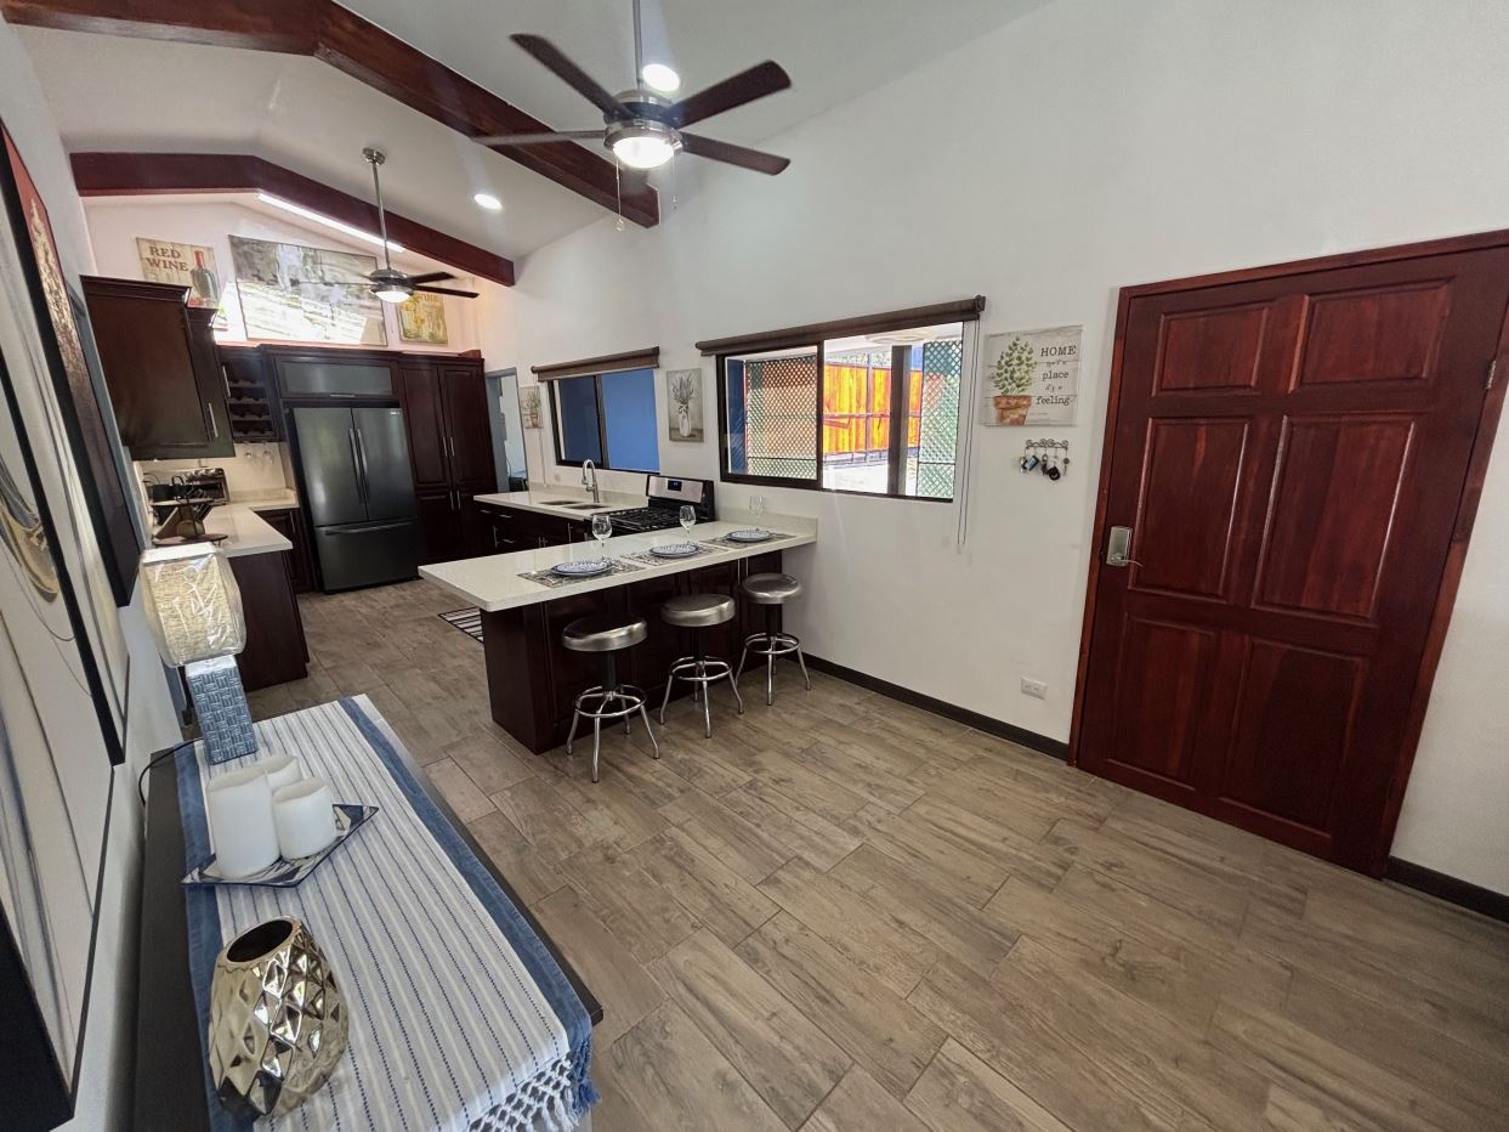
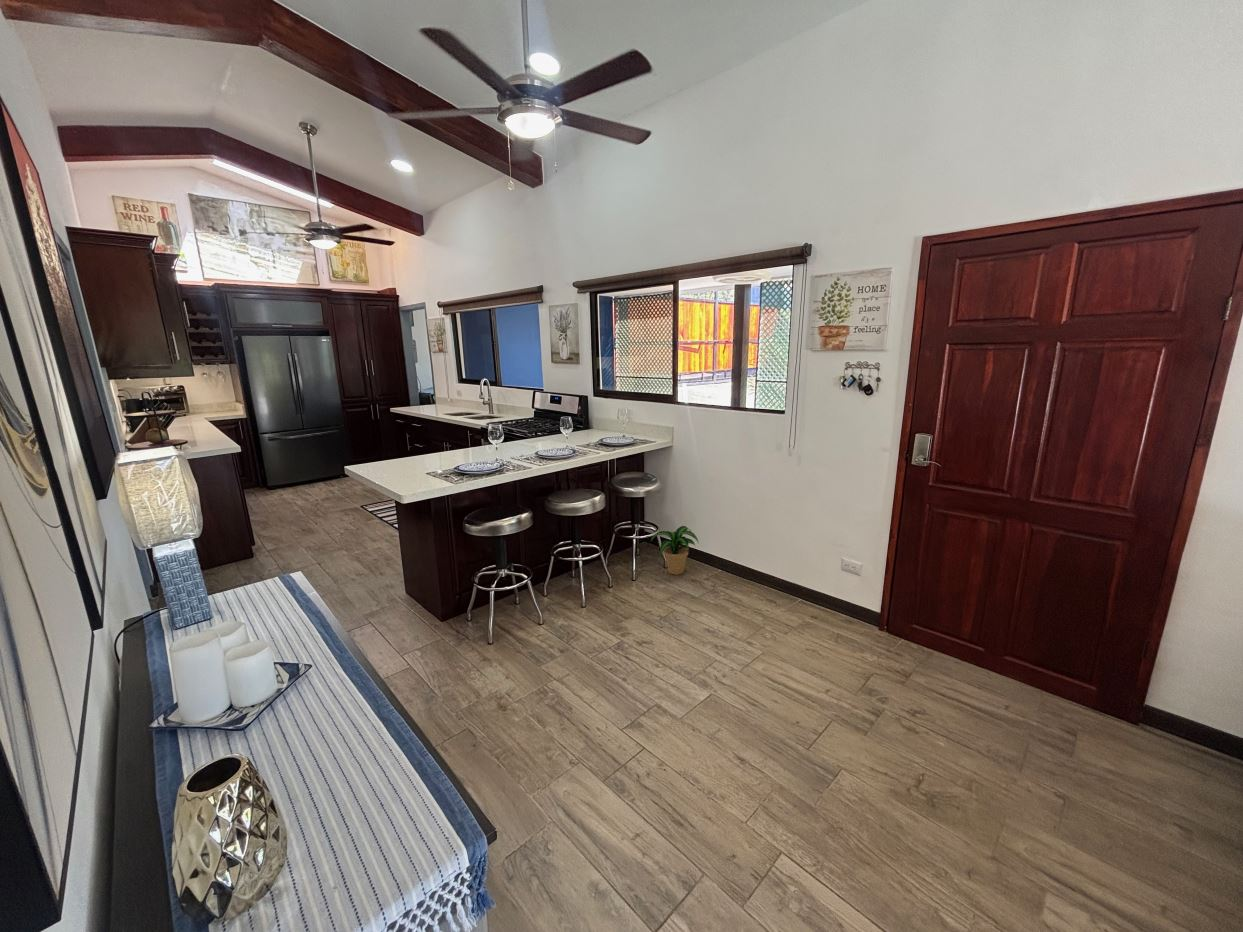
+ potted plant (676, 551)
